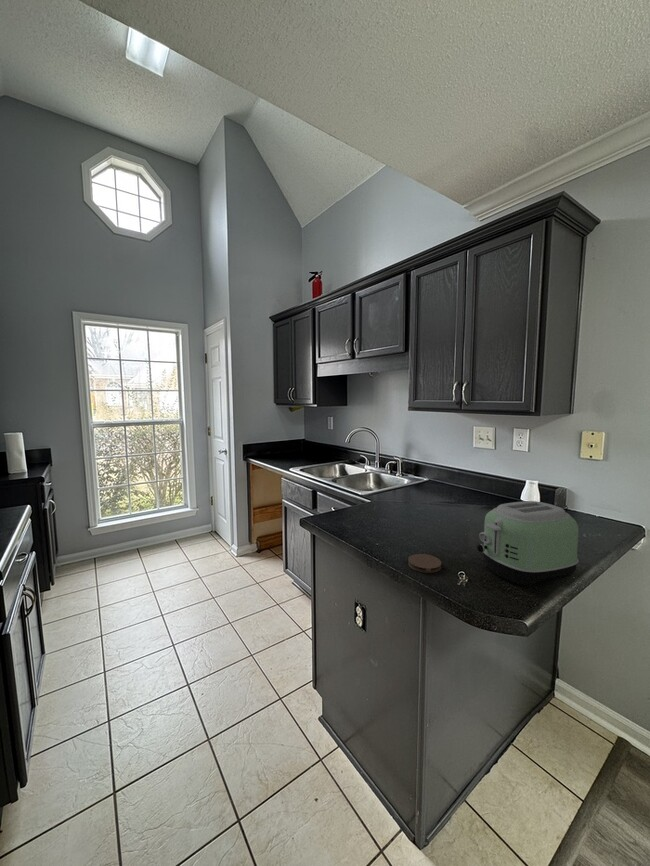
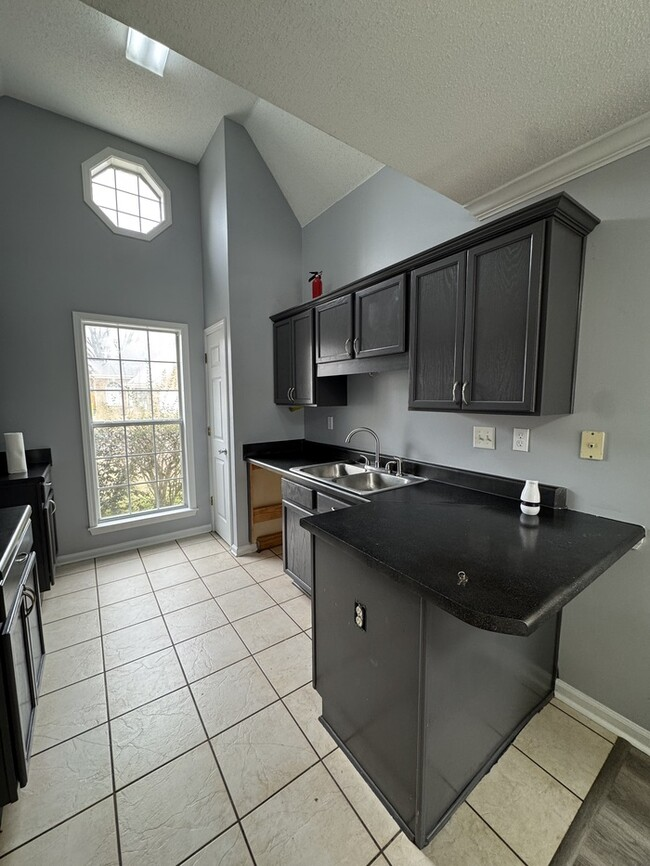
- coaster (424, 562)
- toaster (526, 539)
